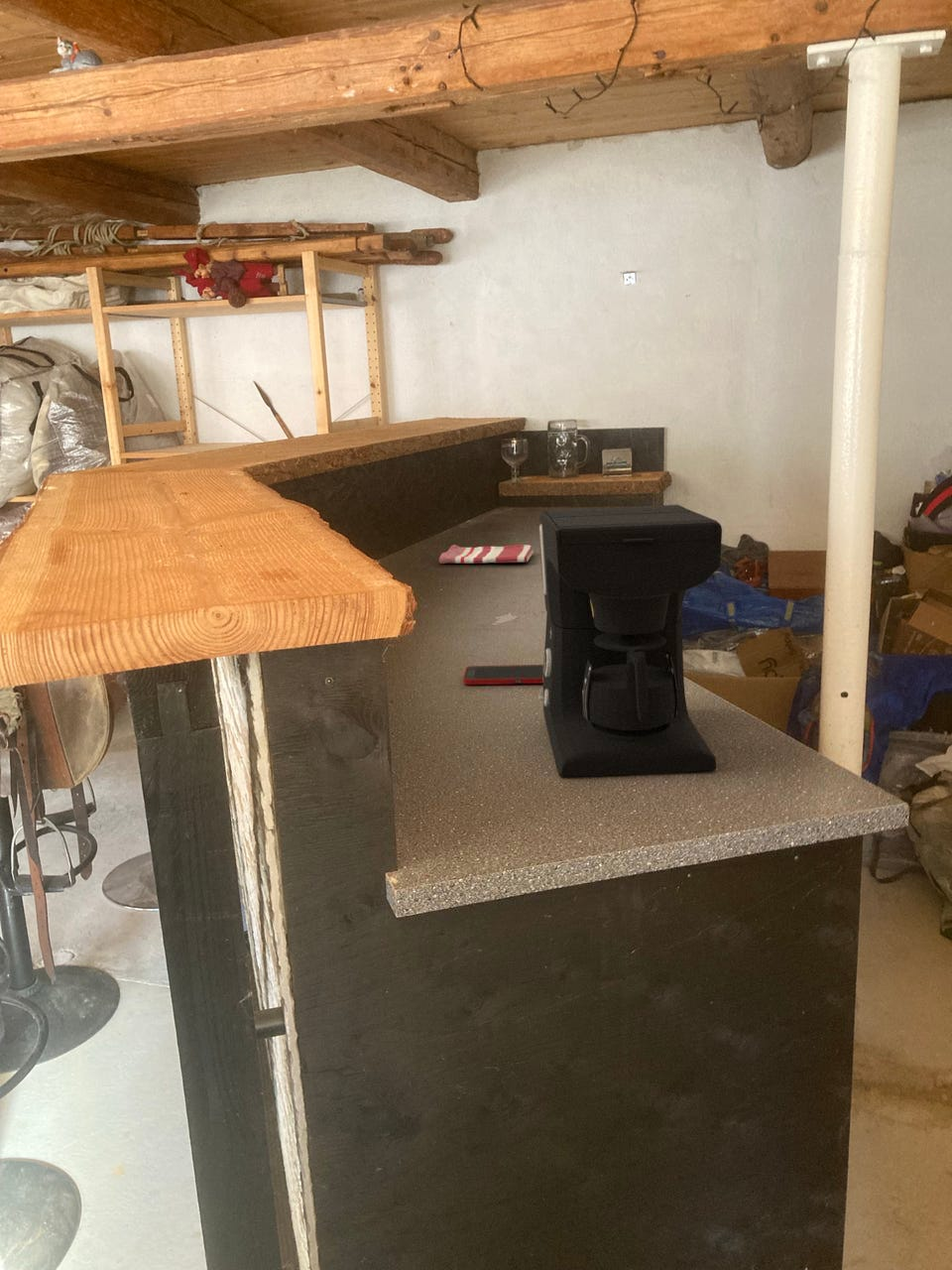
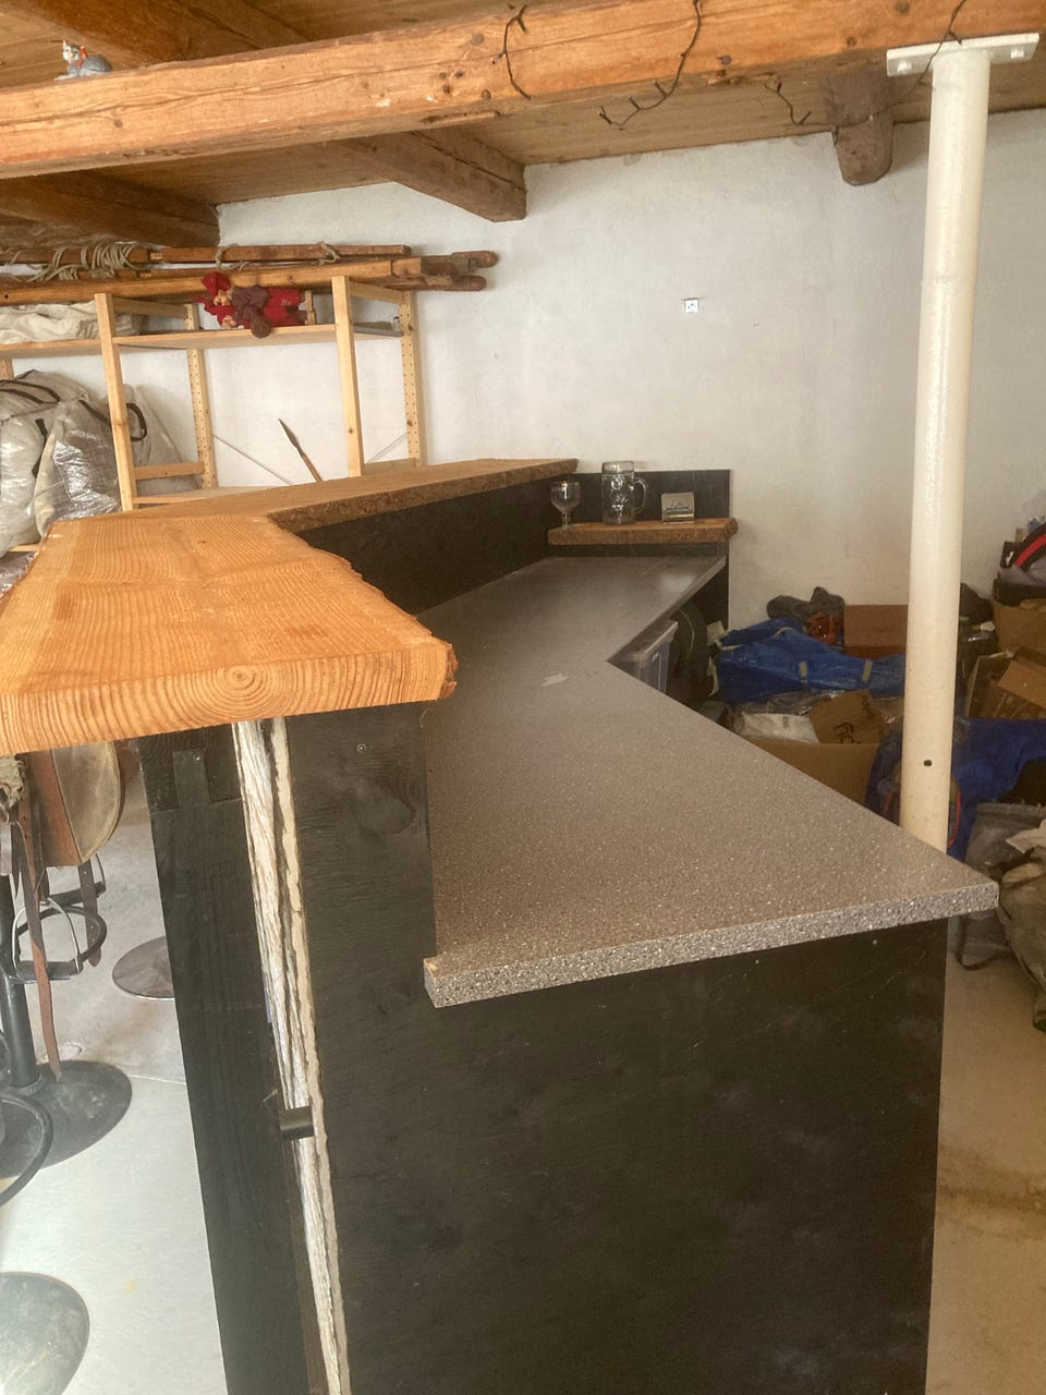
- coffee maker (620, 631)
- cell phone (509, 675)
- dish towel (487, 554)
